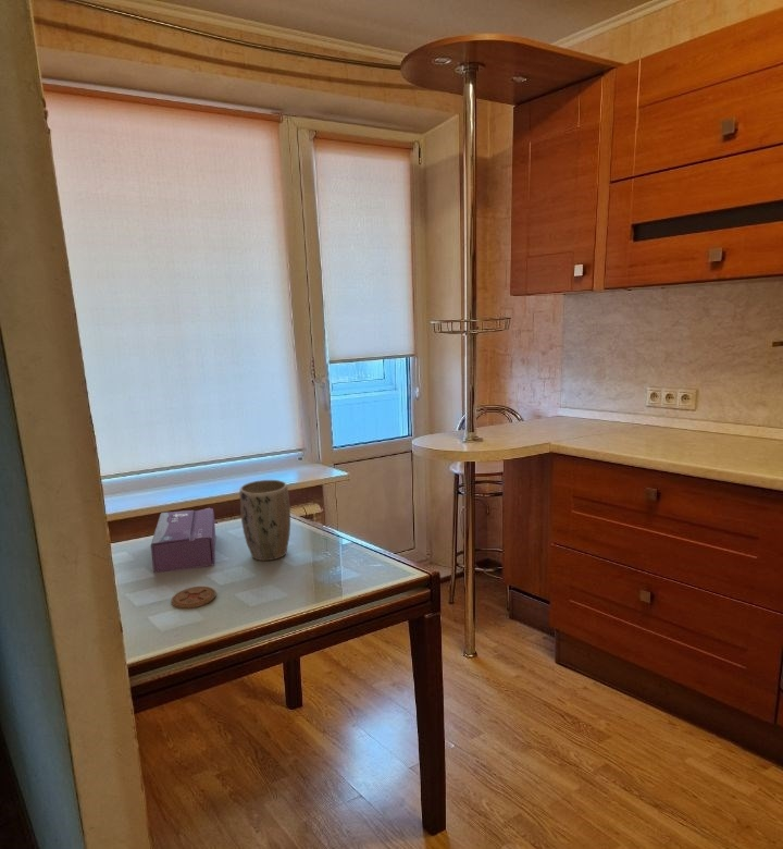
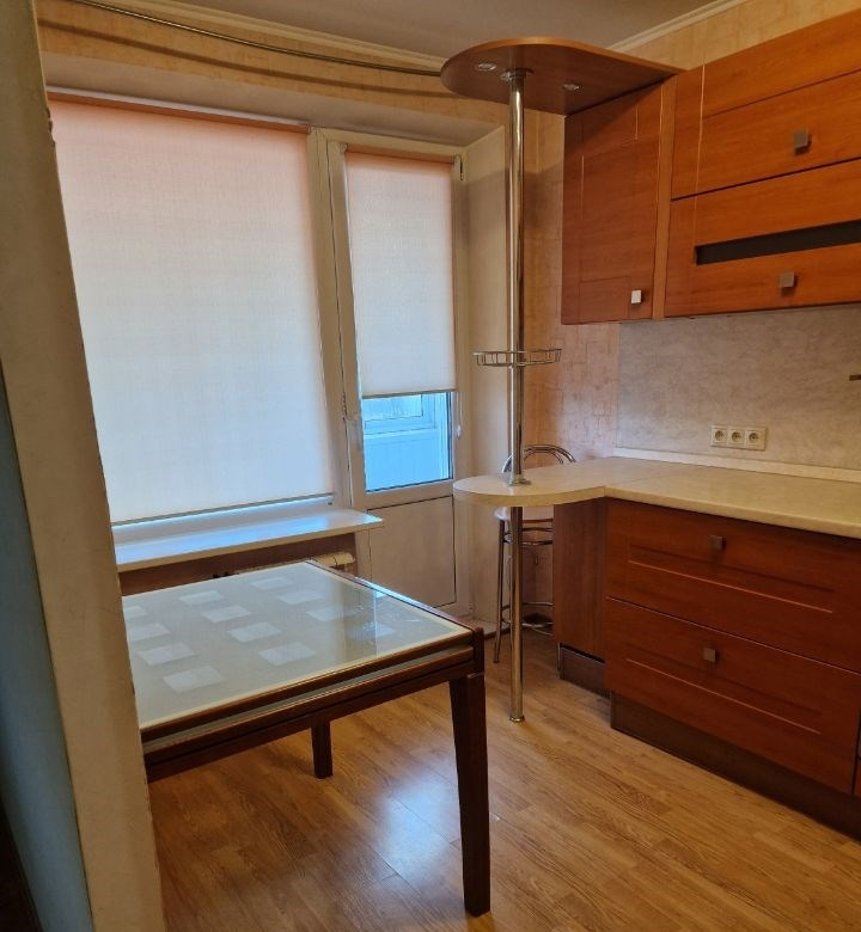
- tissue box (186, 537)
- plant pot (265, 520)
- coaster (194, 596)
